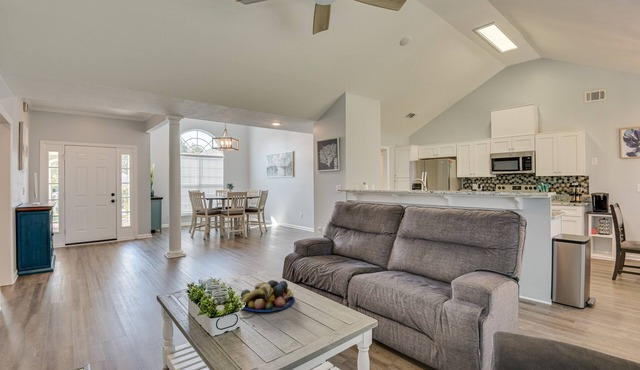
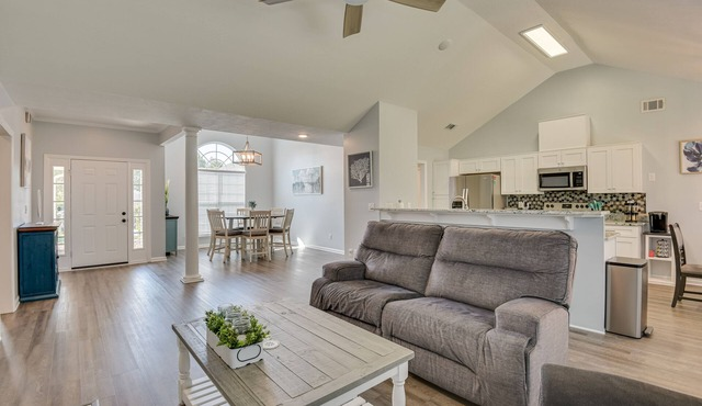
- fruit bowl (267, 292)
